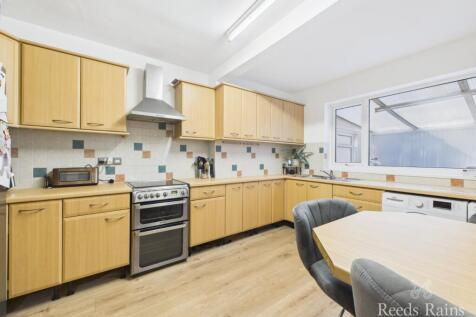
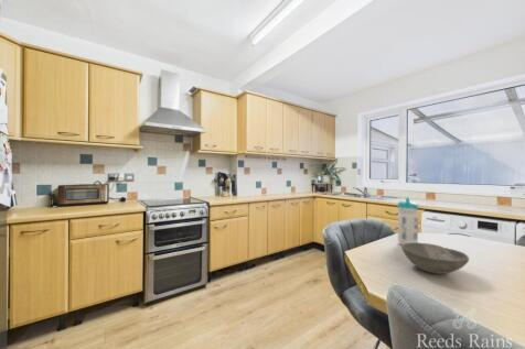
+ water bottle (407, 220)
+ bowl (432, 260)
